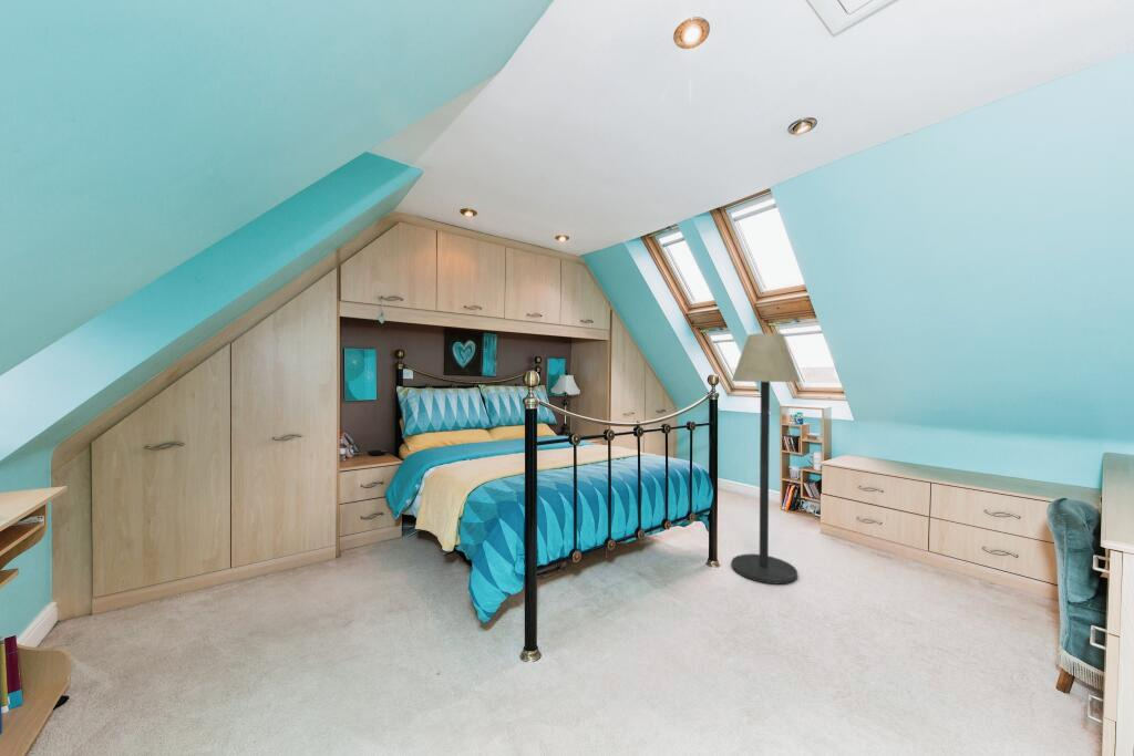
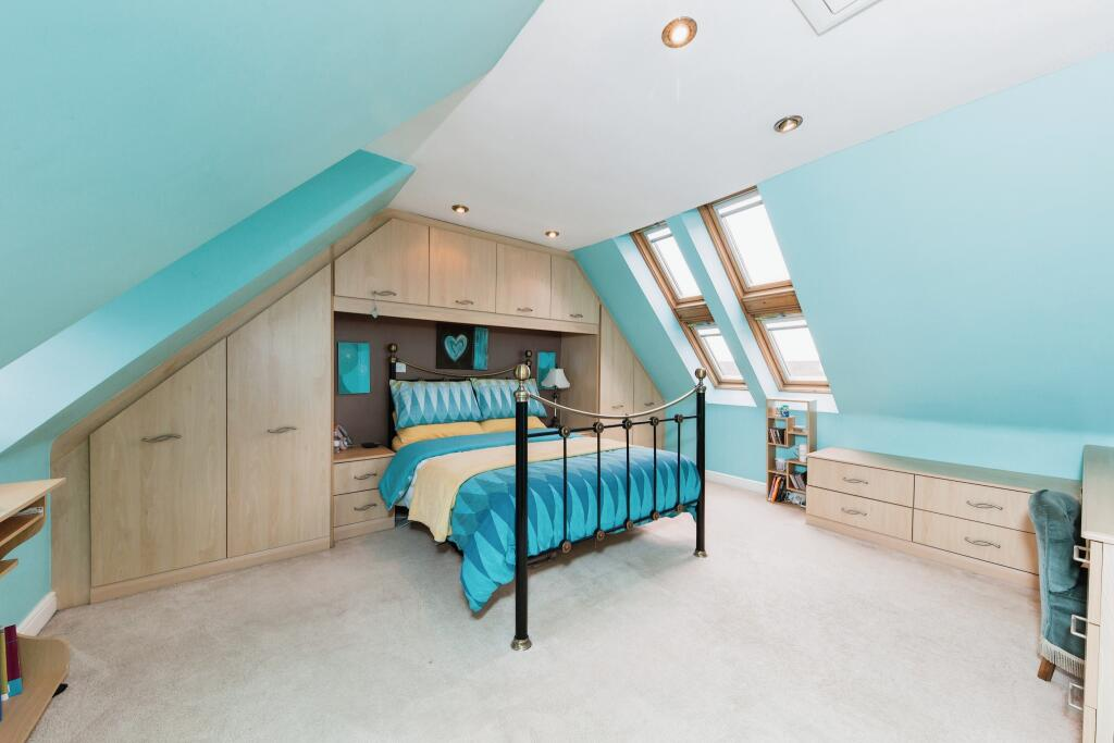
- floor lamp (764, 452)
